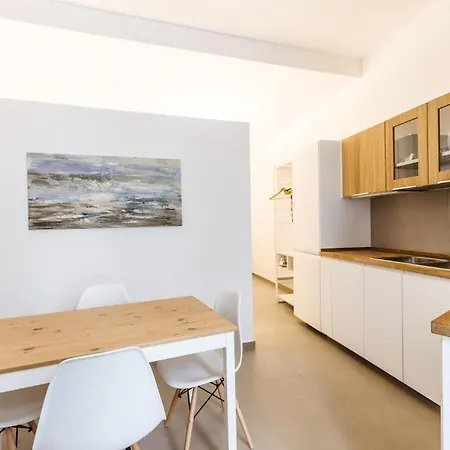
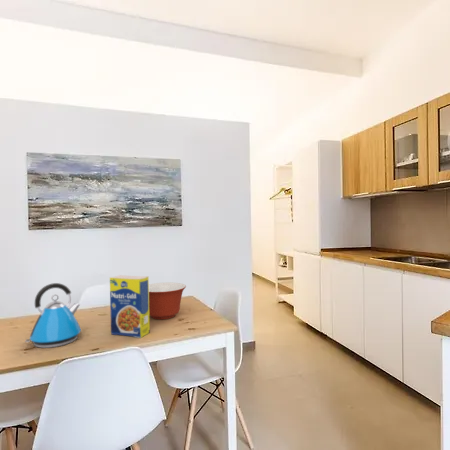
+ legume (129, 305)
+ kettle (53, 312)
+ mixing bowl (163, 301)
